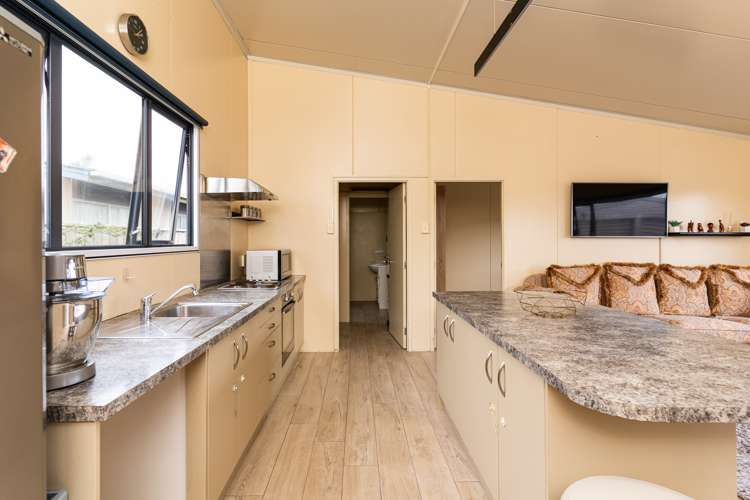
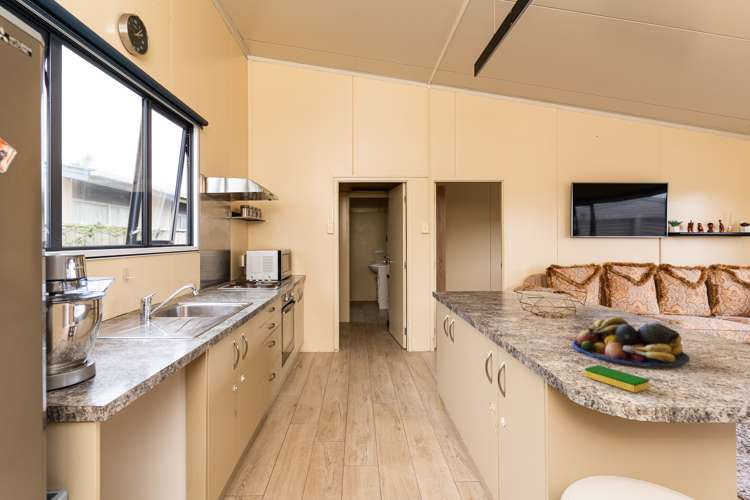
+ dish sponge (615, 377)
+ fruit bowl (625, 334)
